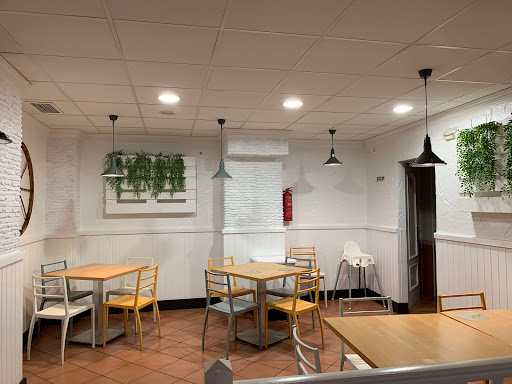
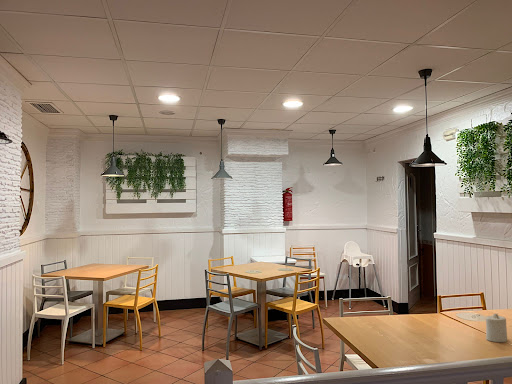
+ candle (496, 326)
